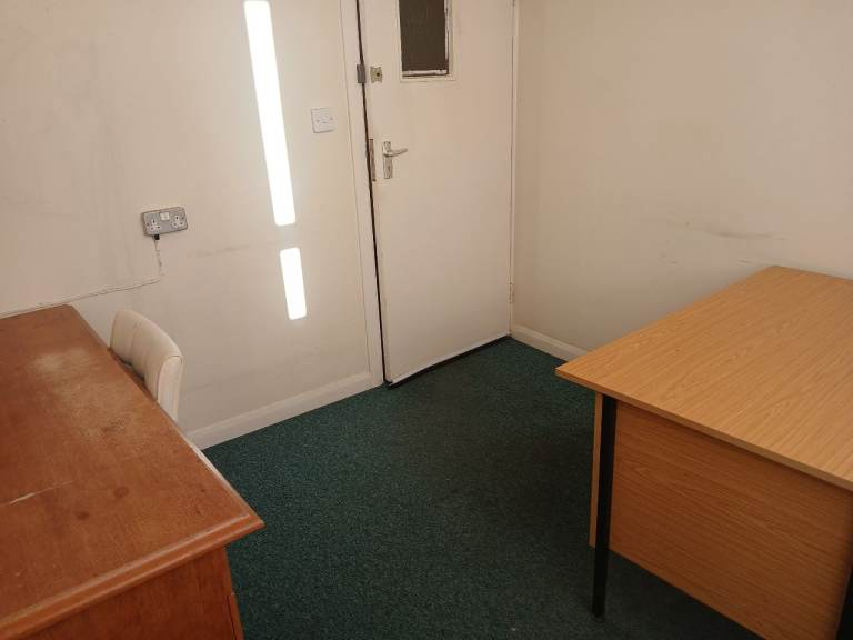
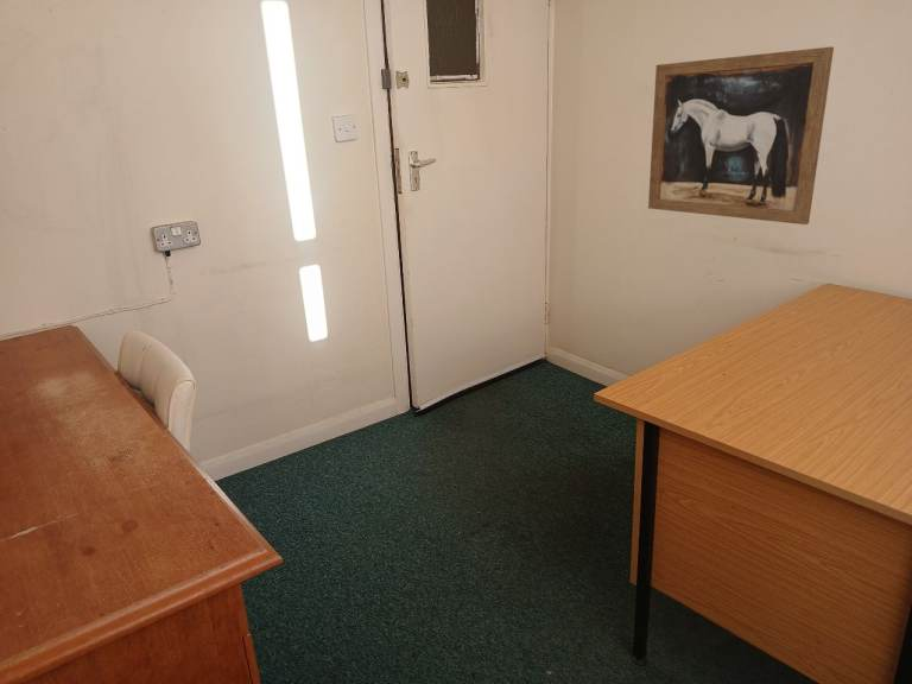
+ wall art (727, 139)
